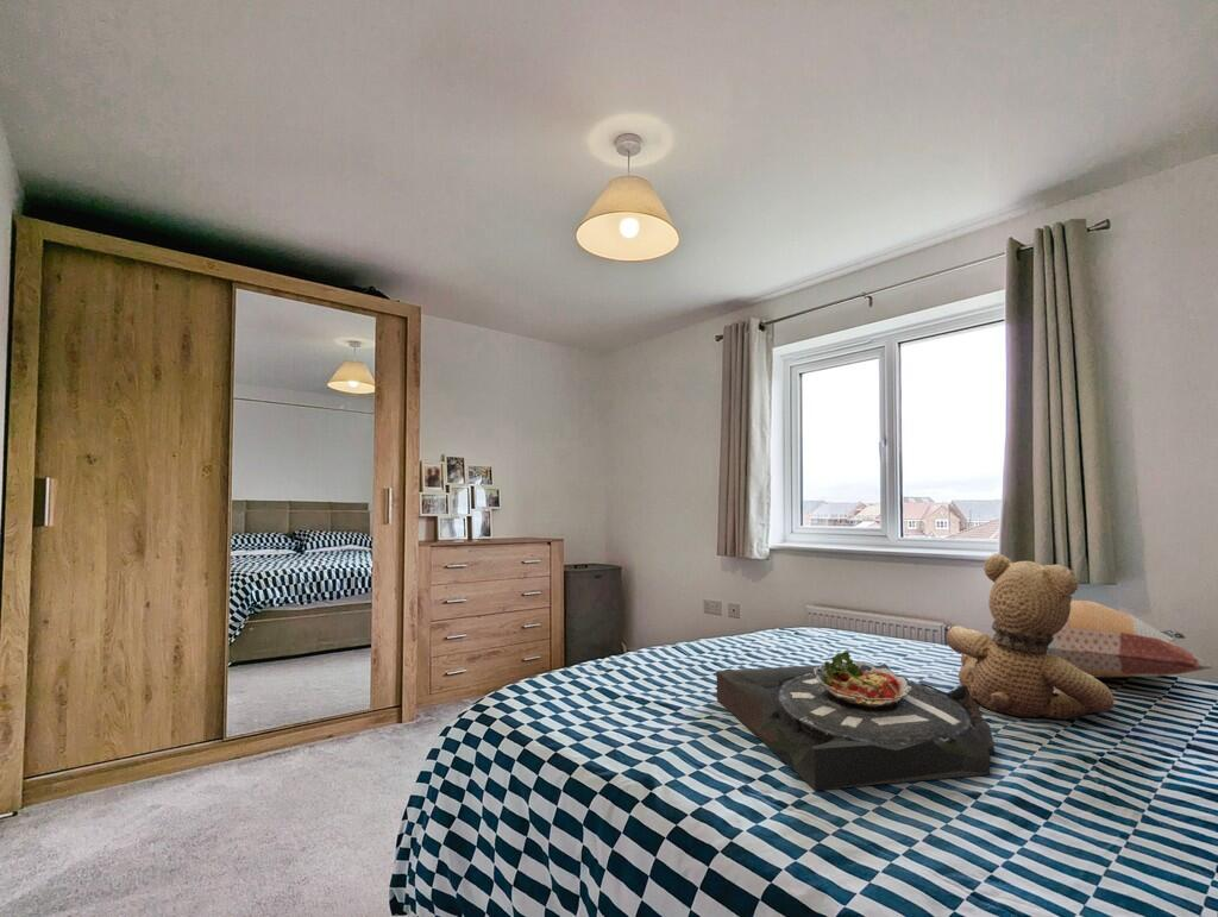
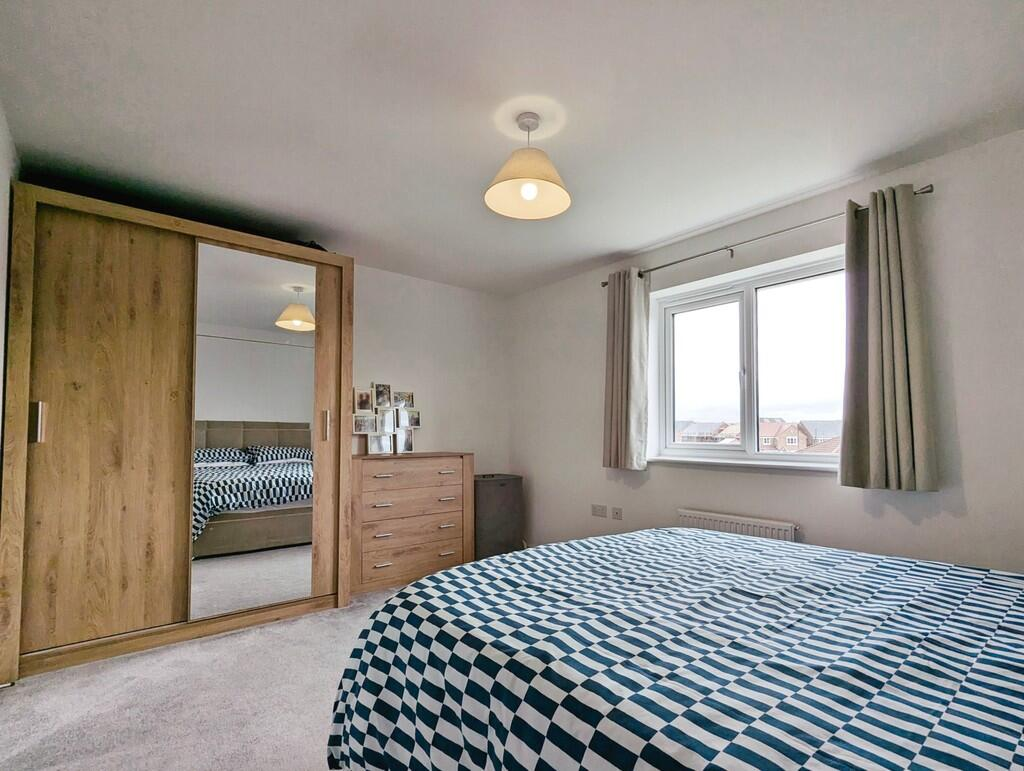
- teddy bear (1022, 628)
- decorative pillow (1086, 637)
- serving tray (854, 691)
